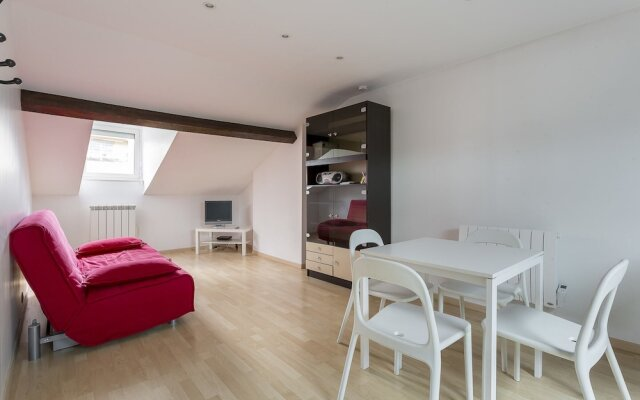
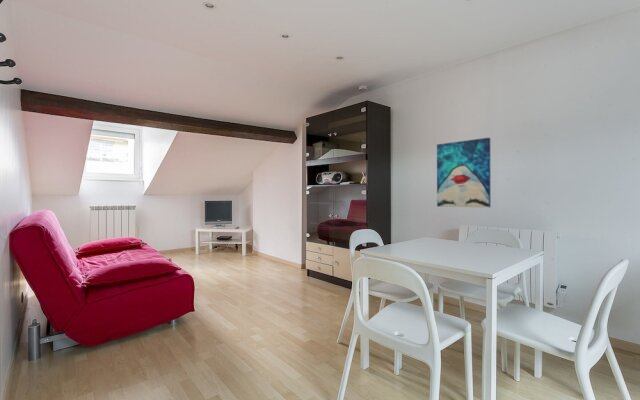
+ wall art (462, 174)
